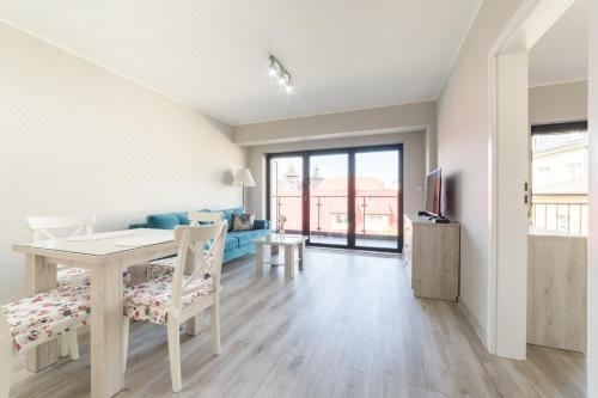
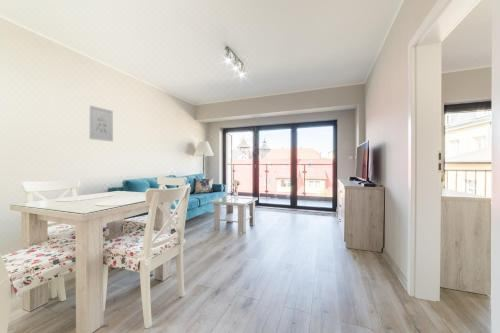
+ wall art (101, 124)
